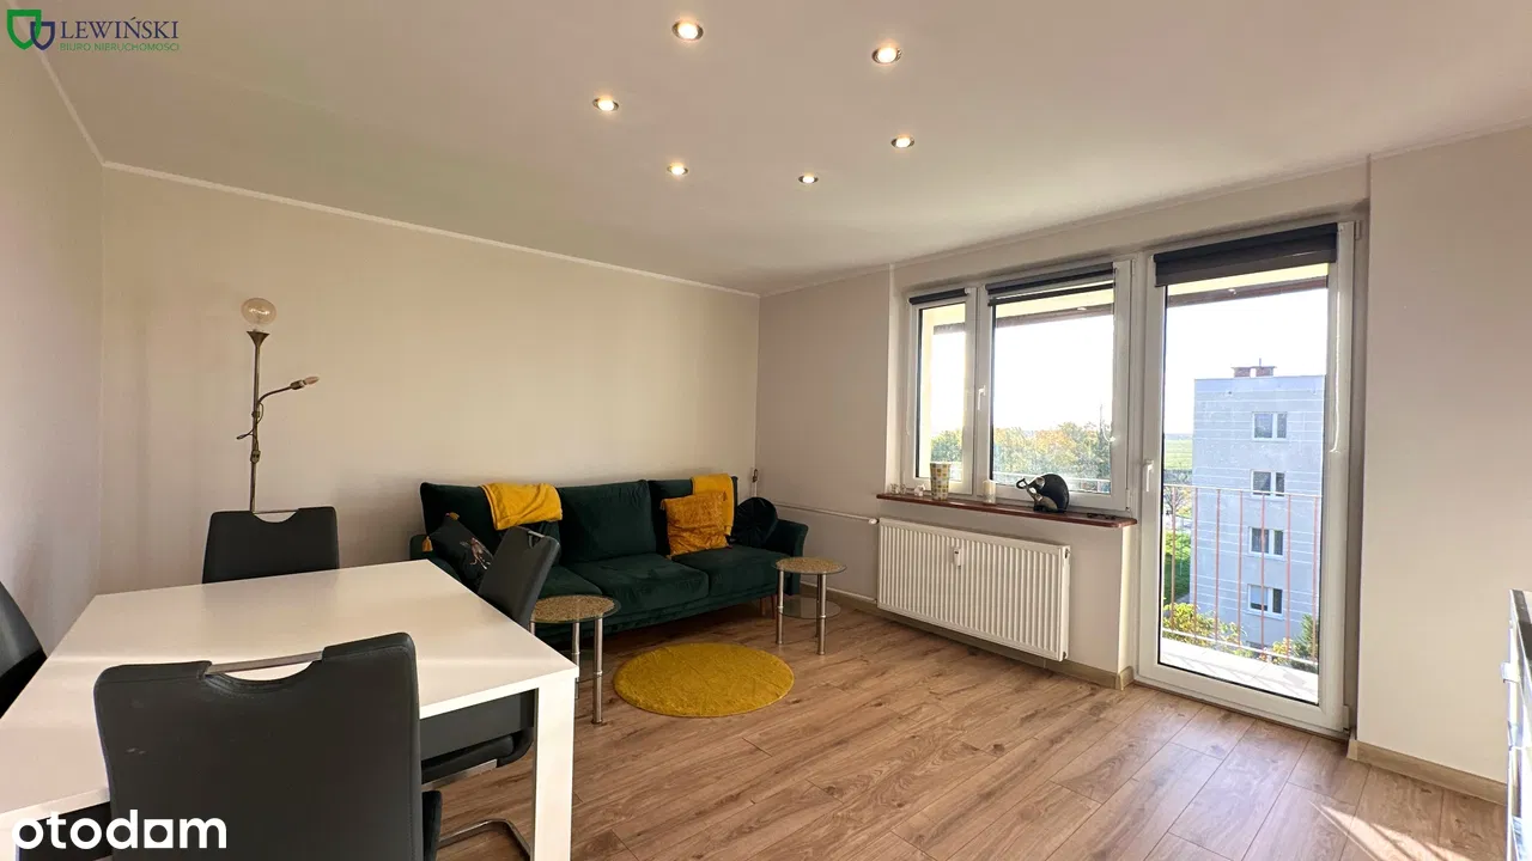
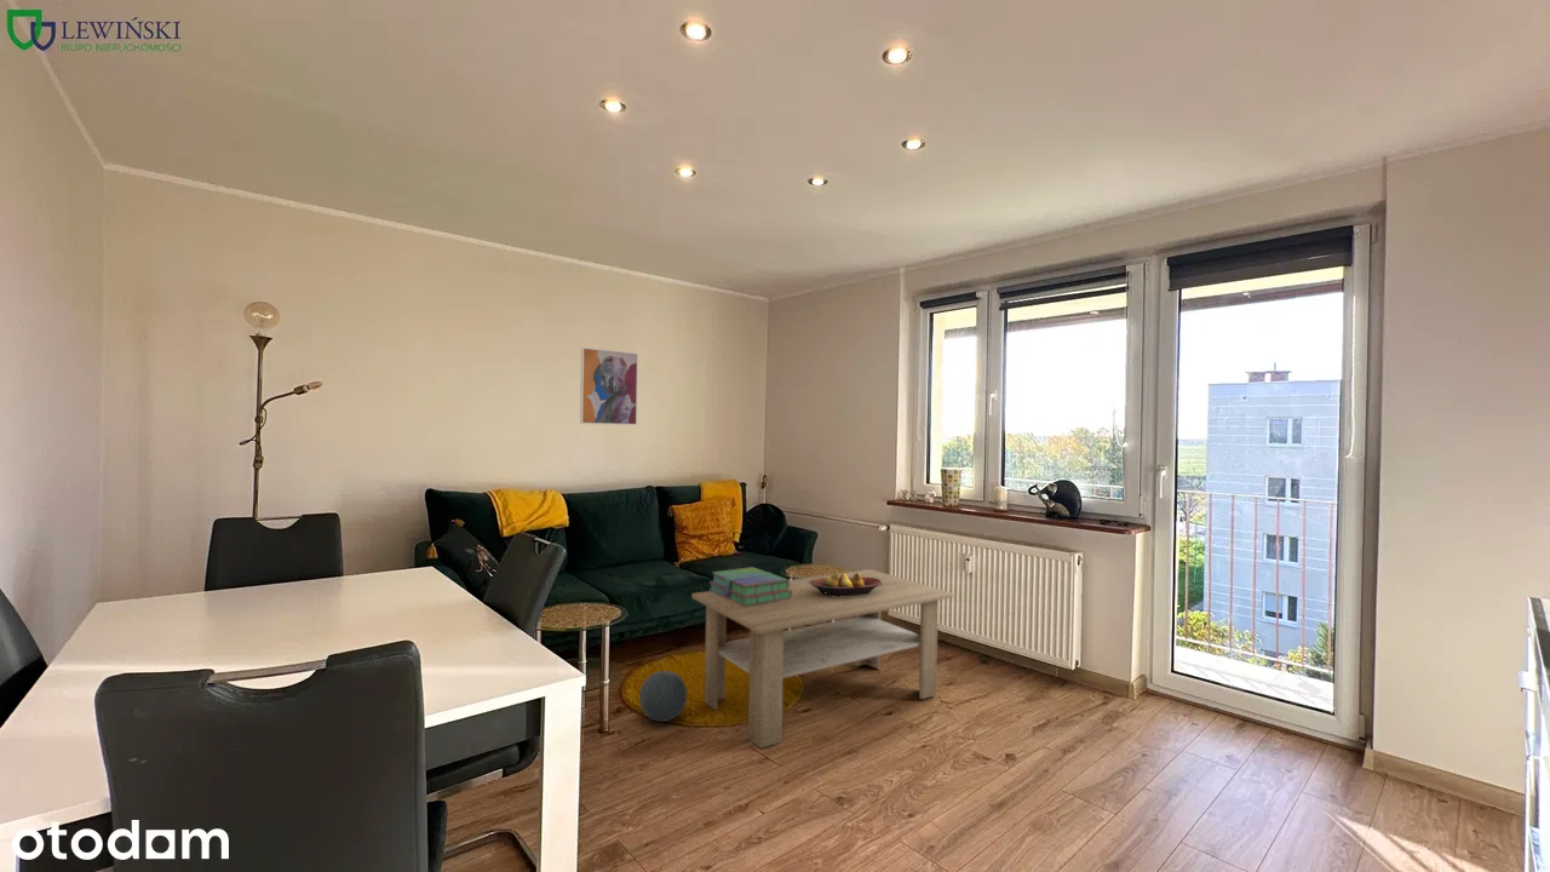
+ wall art (609, 388)
+ fruit bowl (845, 581)
+ stack of books (748, 584)
+ ball (662, 695)
+ coffee table (823, 646)
